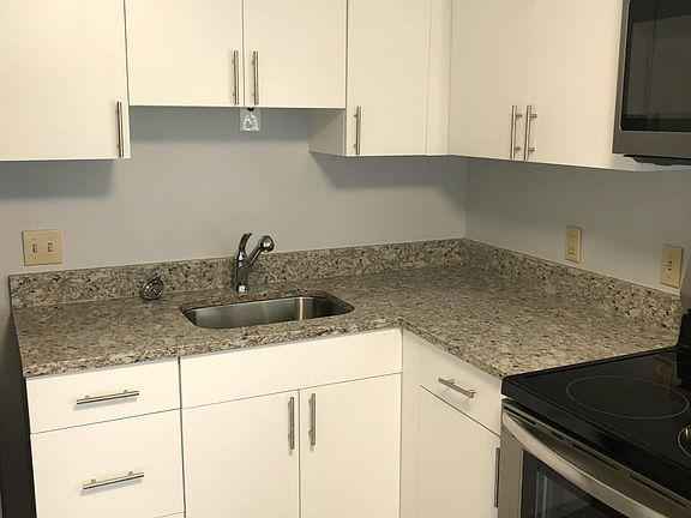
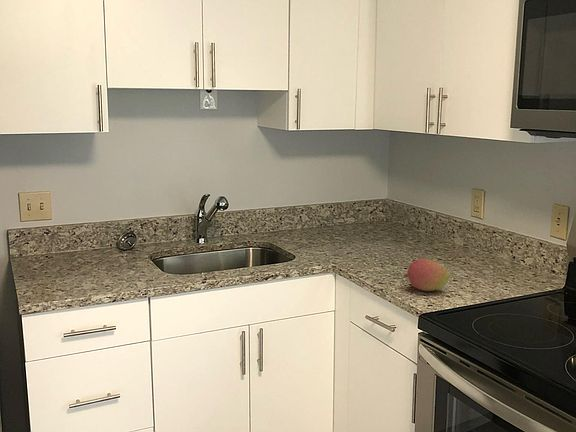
+ fruit (426, 274)
